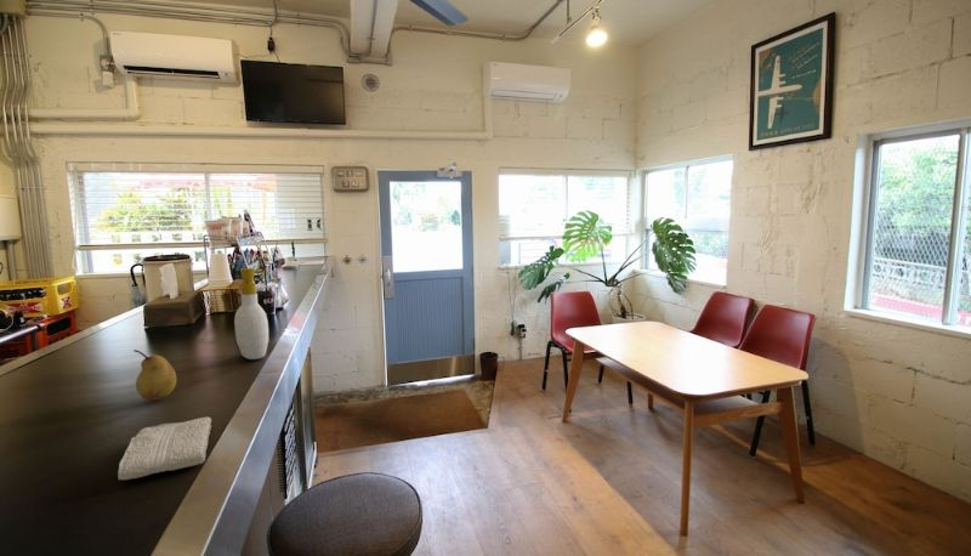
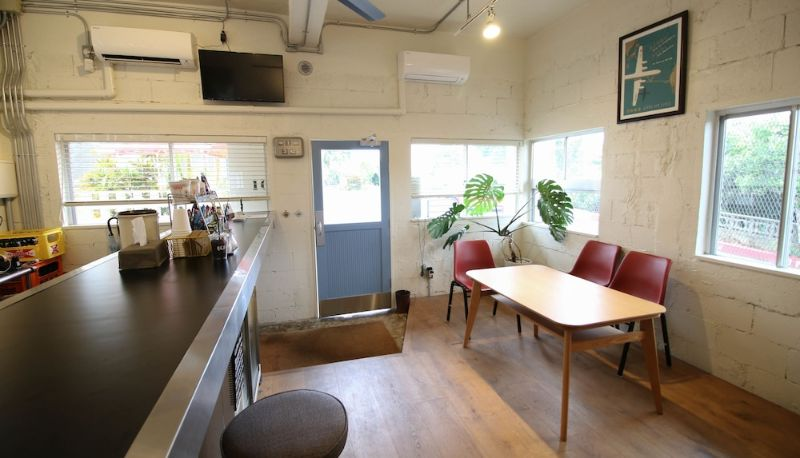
- soap bottle (251, 312)
- fruit (155, 373)
- washcloth (170, 443)
